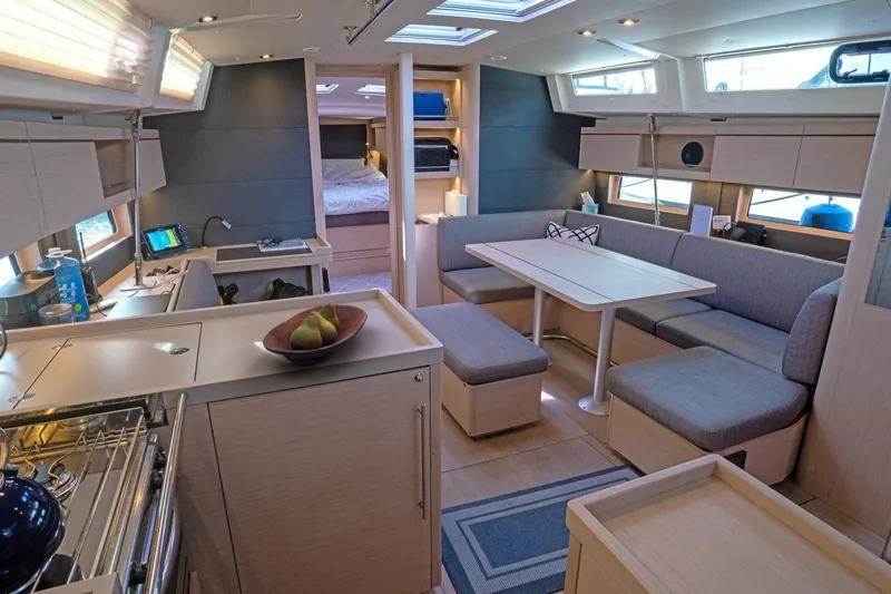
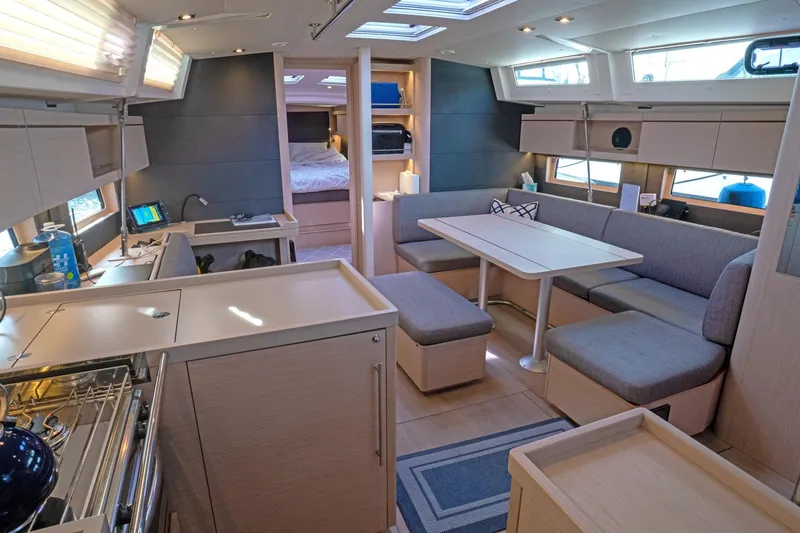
- fruit bowl (319, 327)
